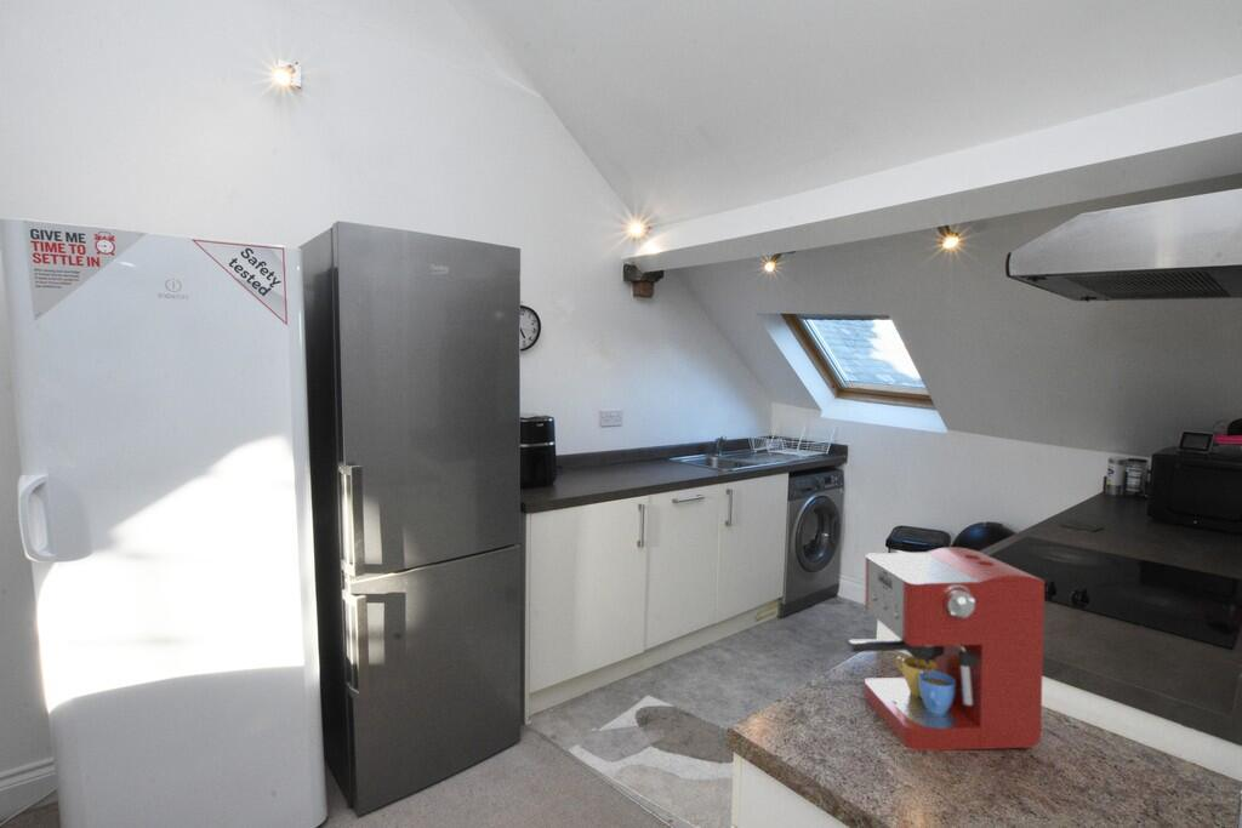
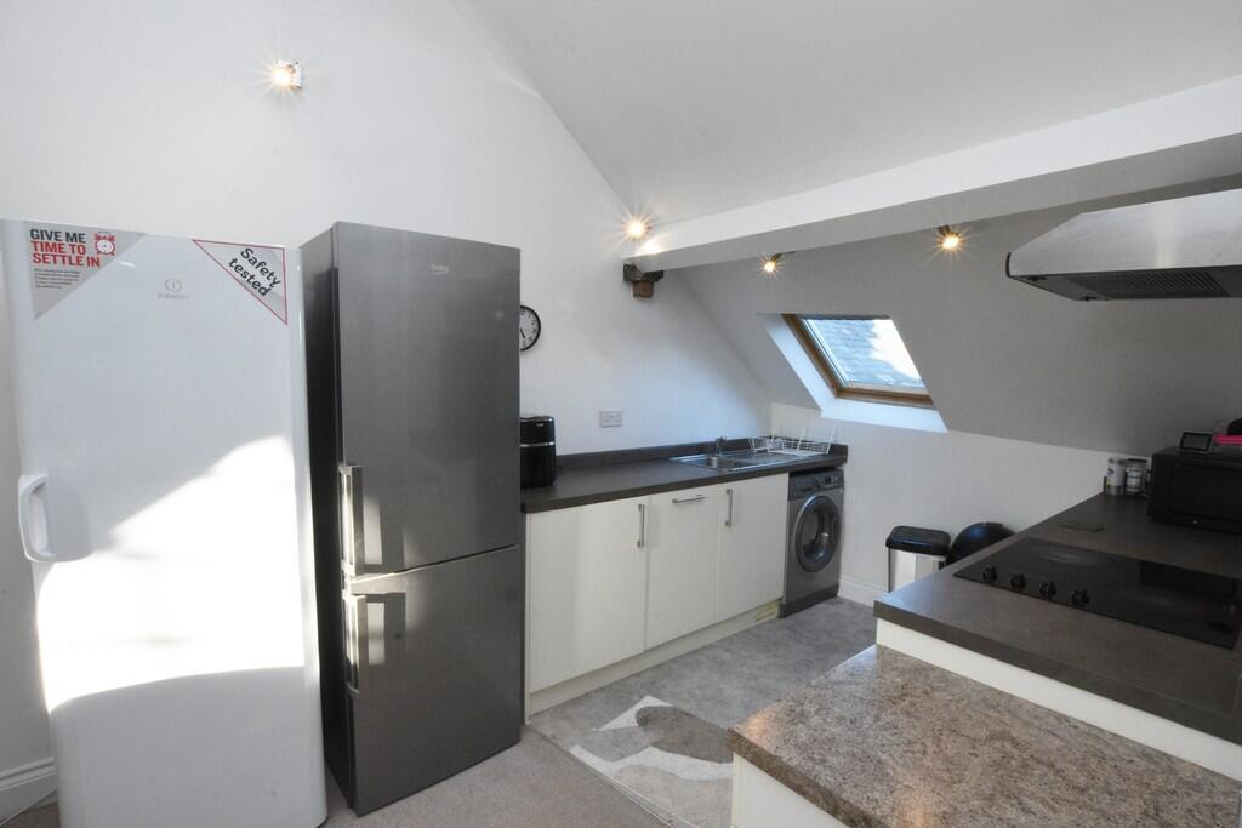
- coffee maker (947, 640)
